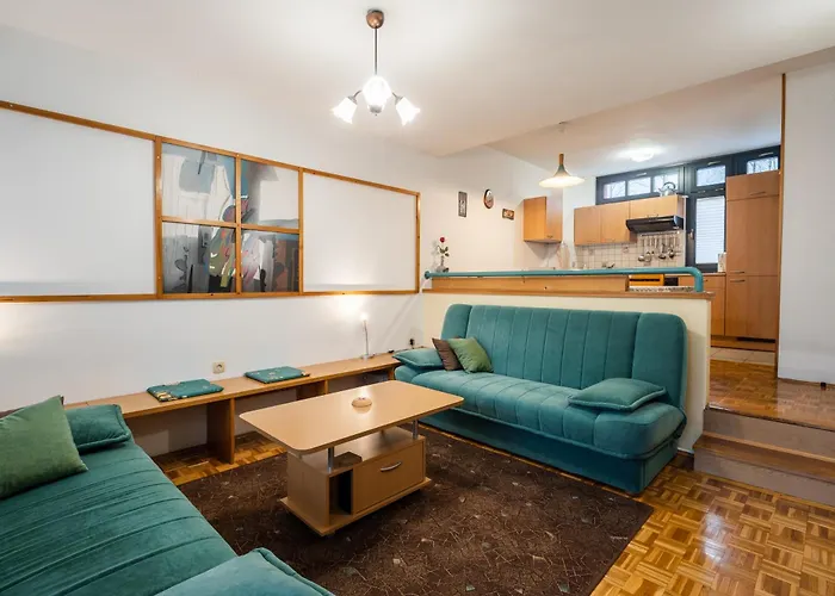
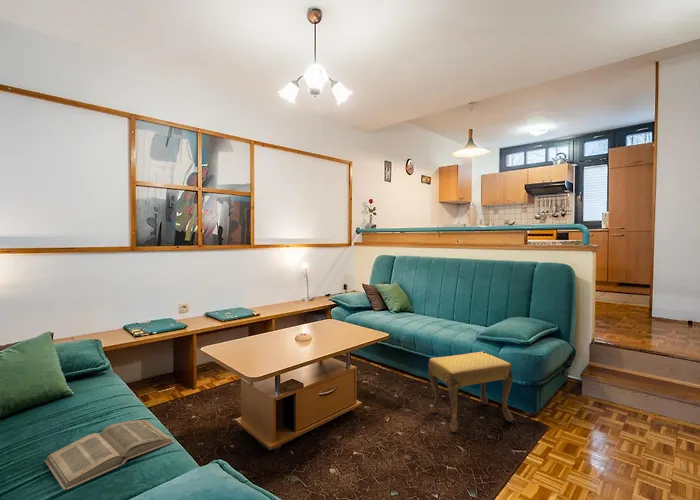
+ footstool (469, 384)
+ book (112, 444)
